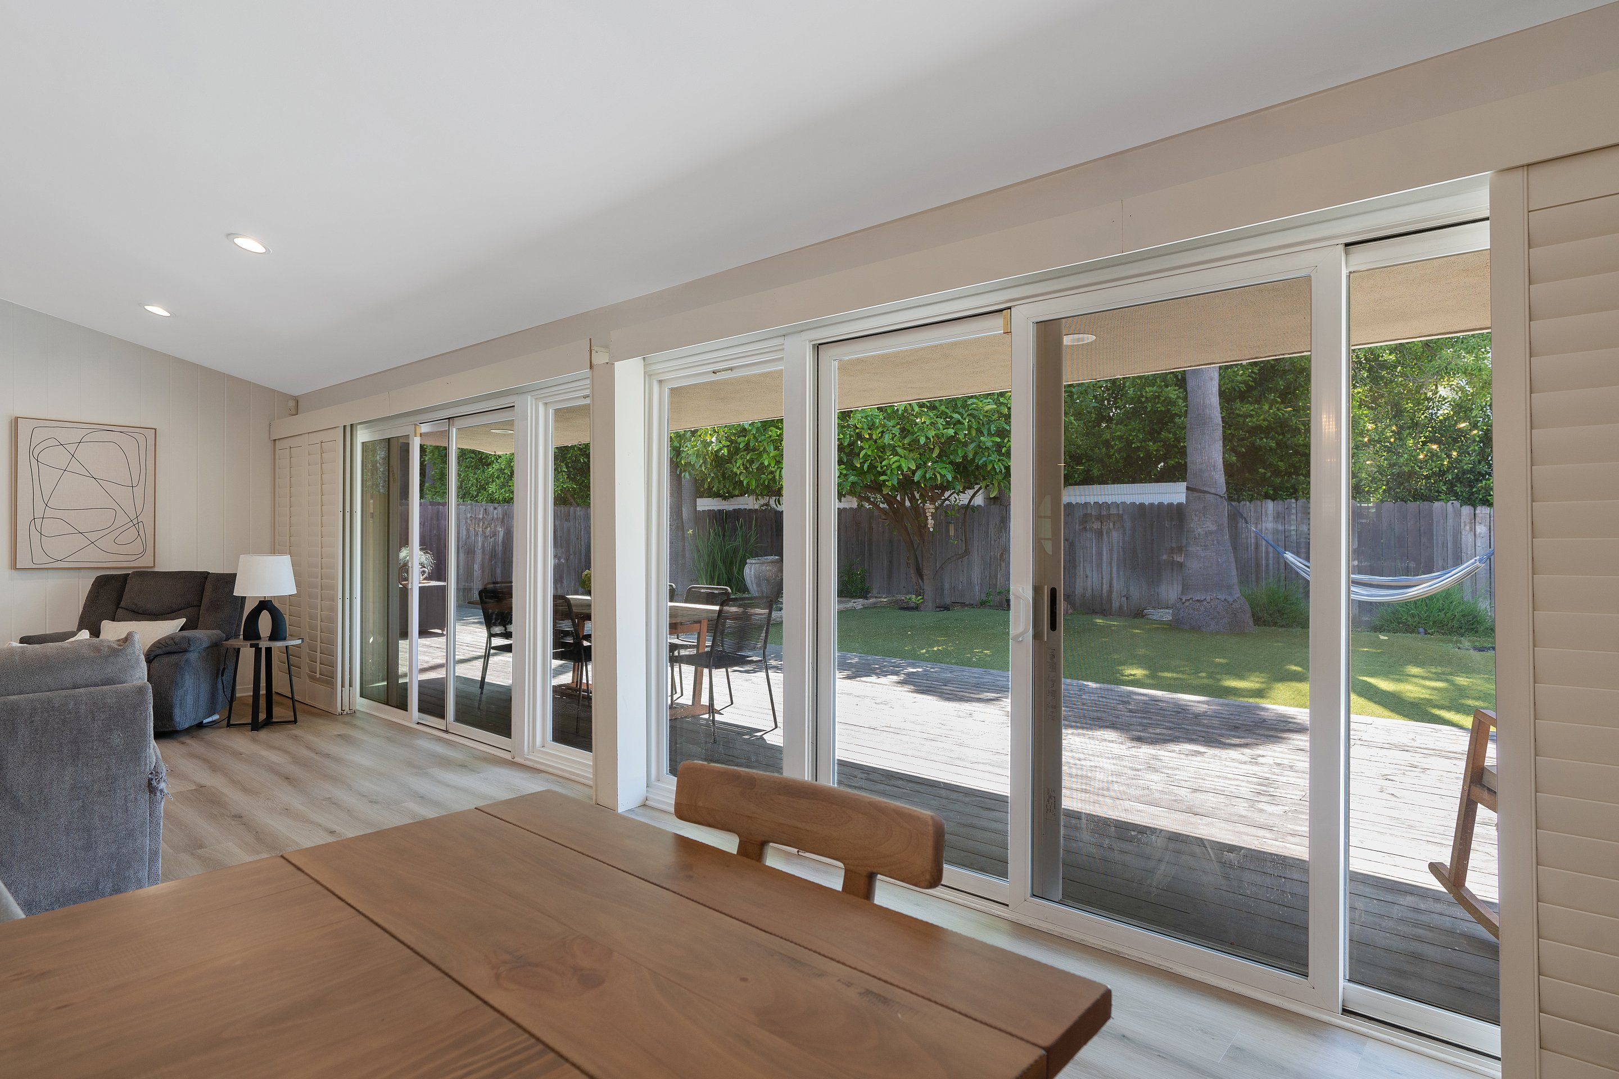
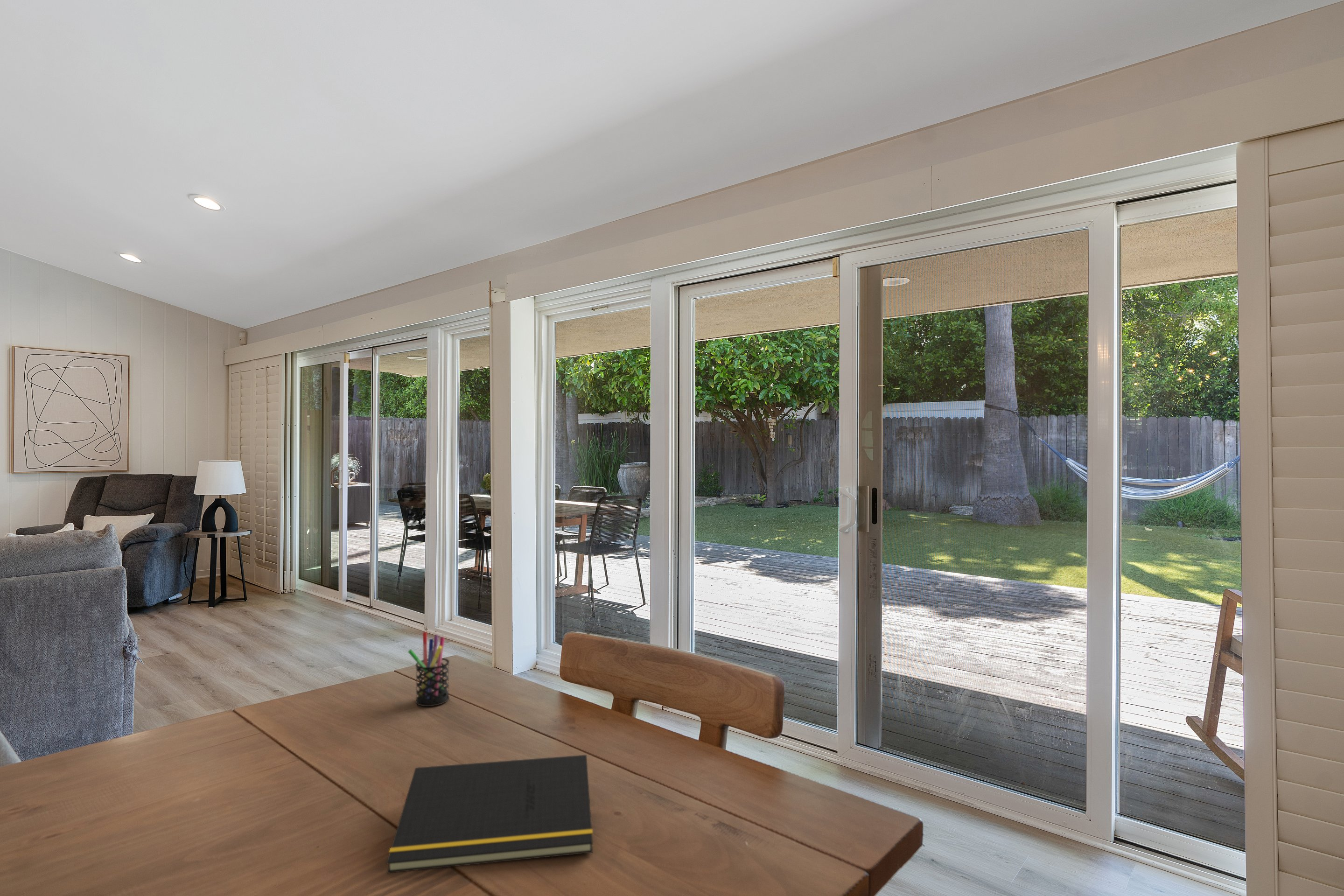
+ pen holder (428, 668)
+ notepad (498, 807)
